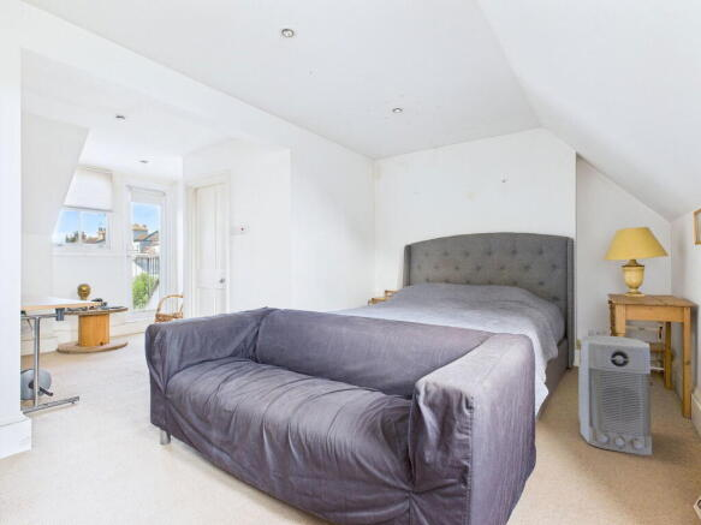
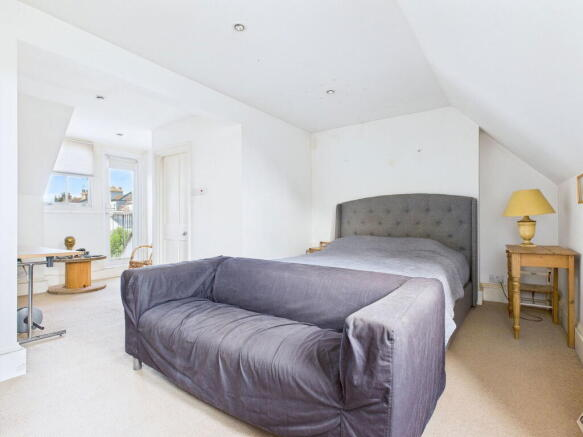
- air purifier (613, 388)
